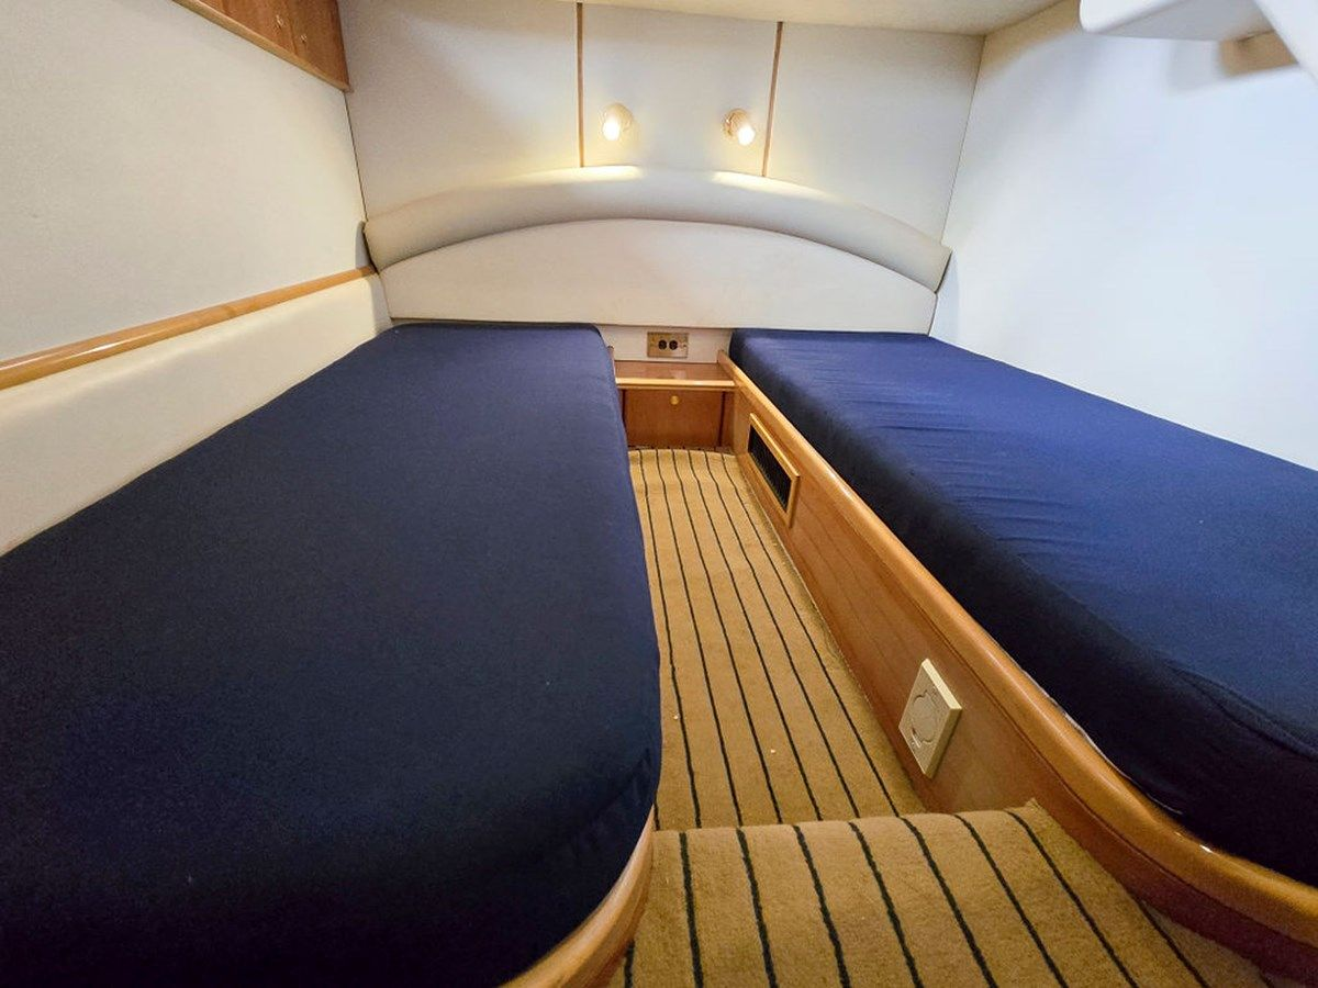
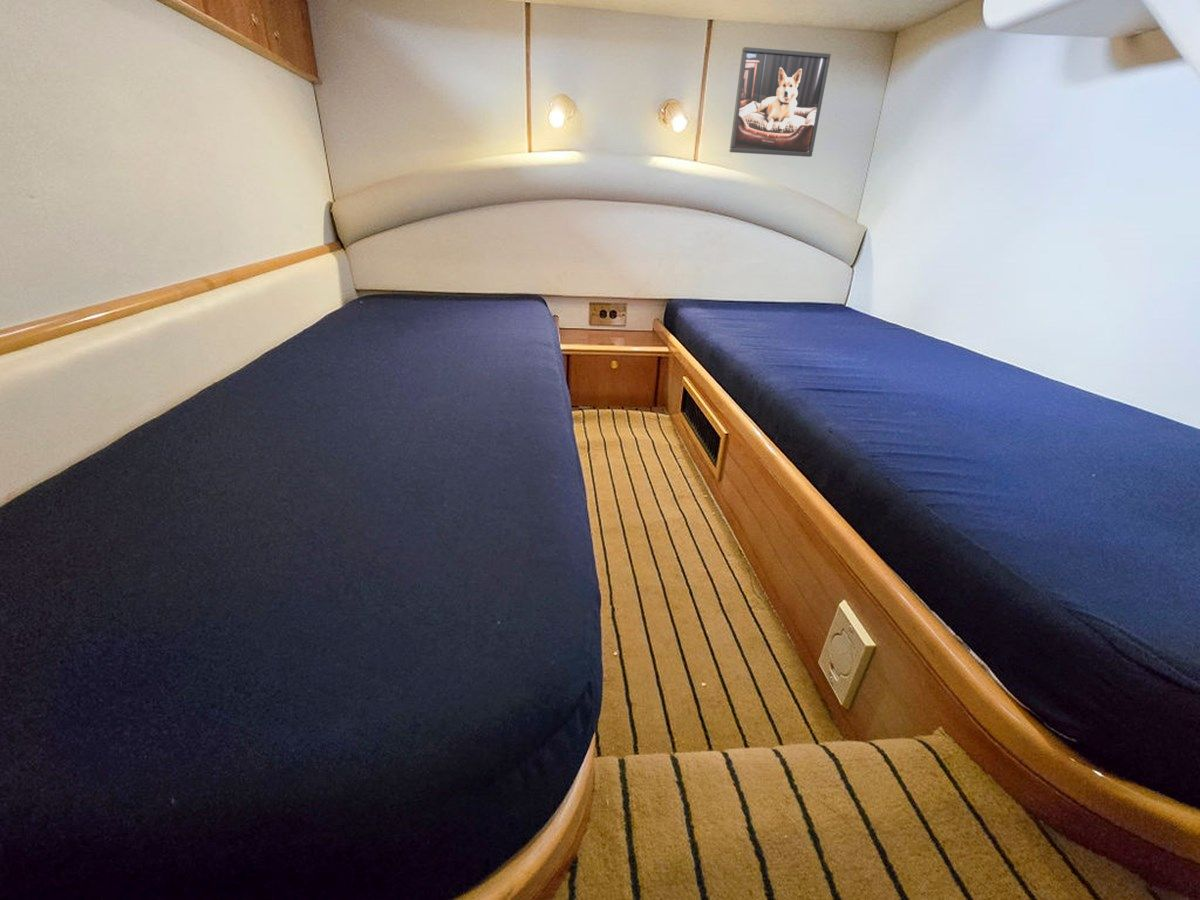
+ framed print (778, 104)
